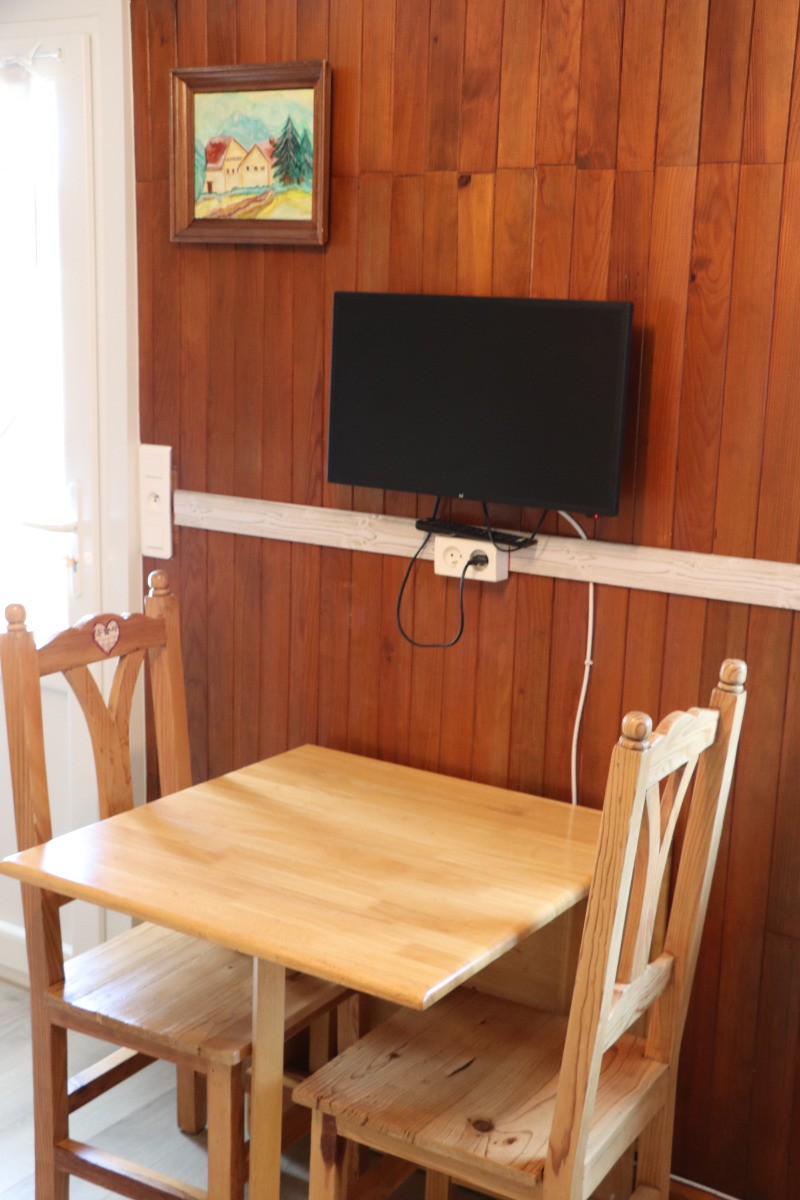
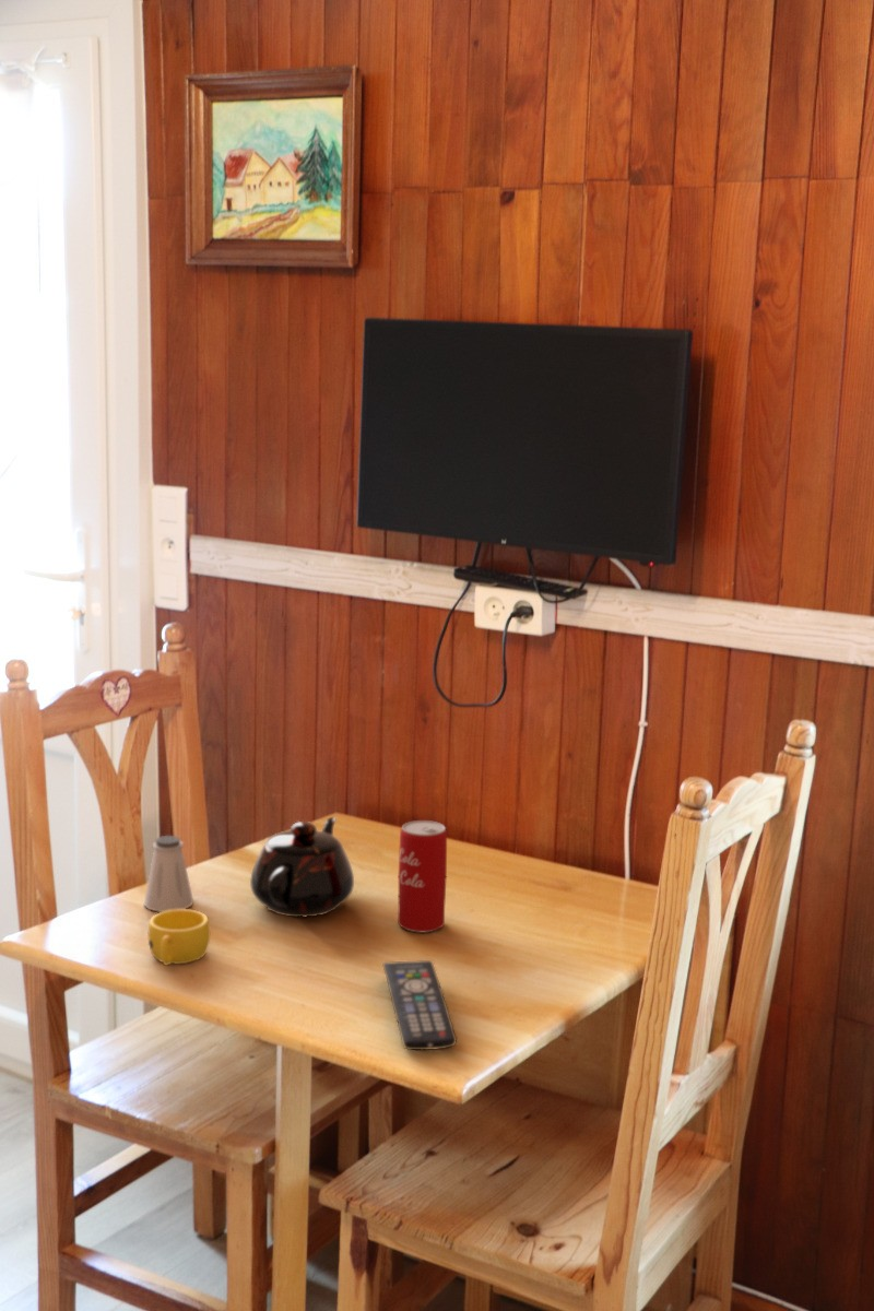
+ remote control (416, 1001)
+ cup (176, 941)
+ beverage can (422, 875)
+ saltshaker (168, 871)
+ teapot (304, 862)
